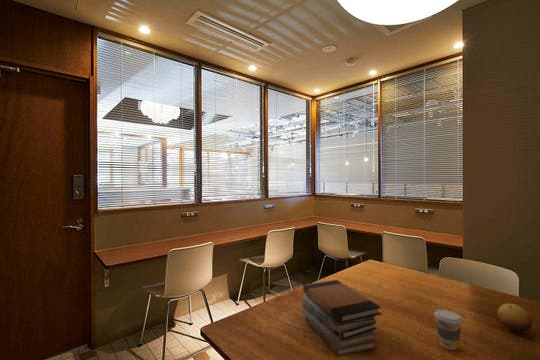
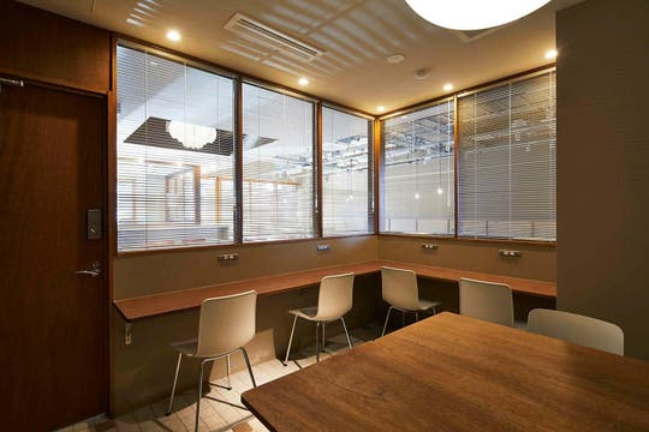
- fruit (514, 317)
- coffee cup (448, 329)
- book stack (337, 312)
